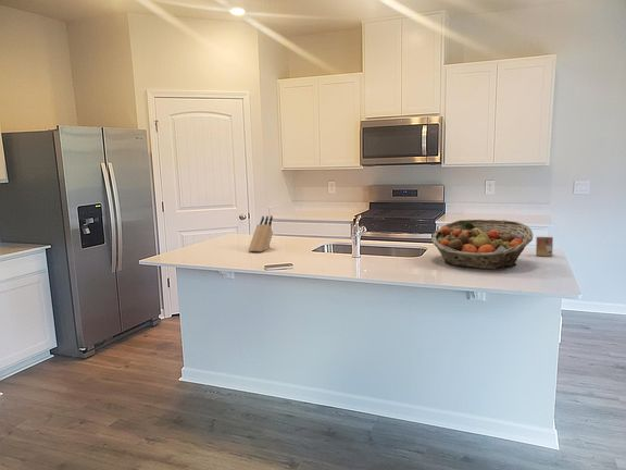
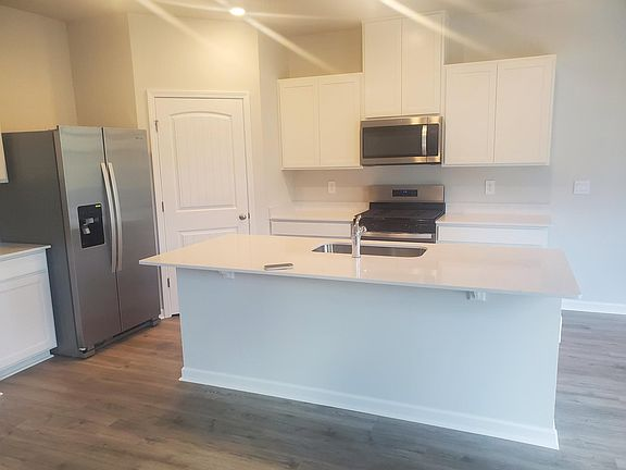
- small box (543, 245)
- fruit basket (479, 243)
- knife block (261, 233)
